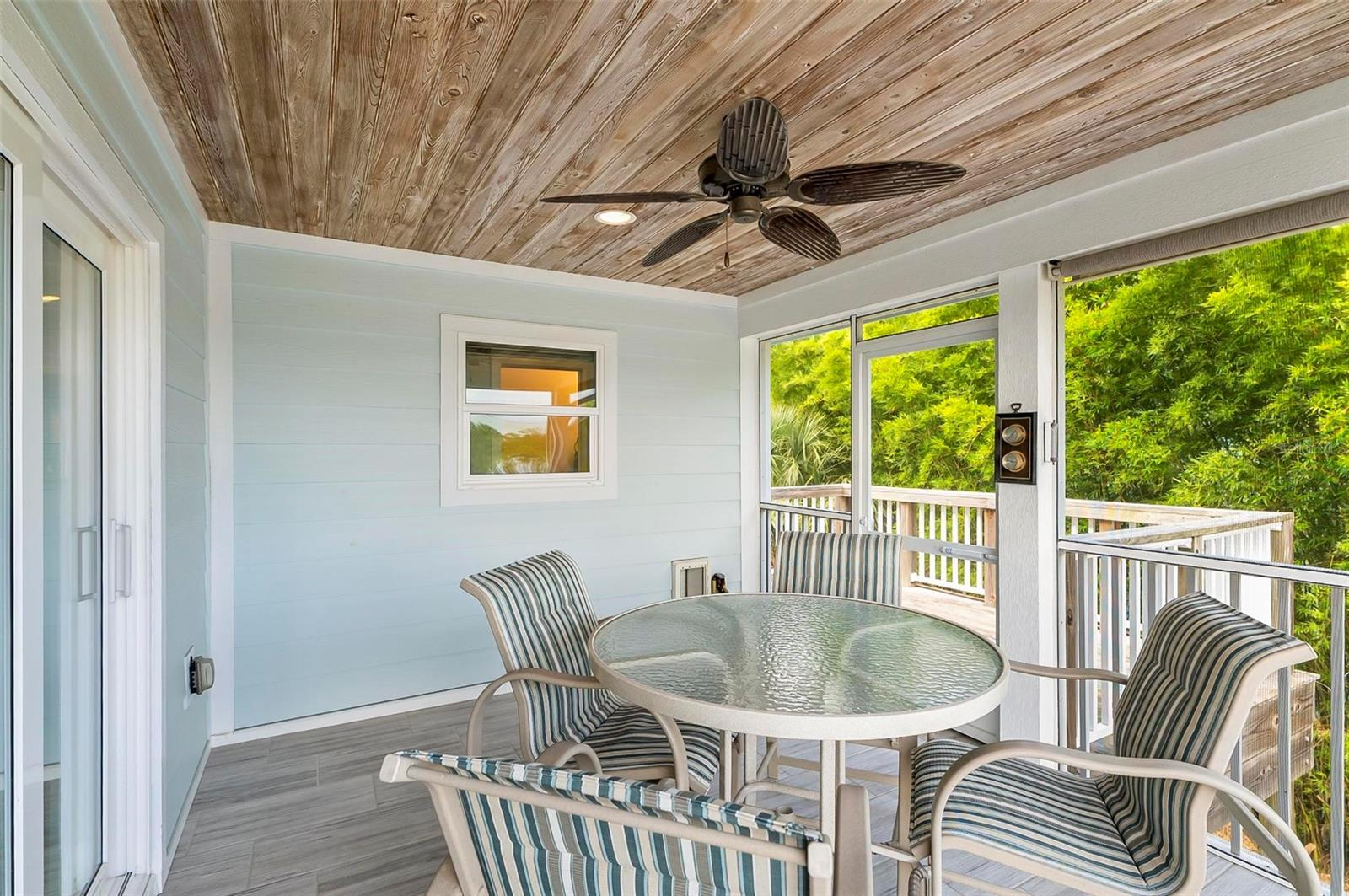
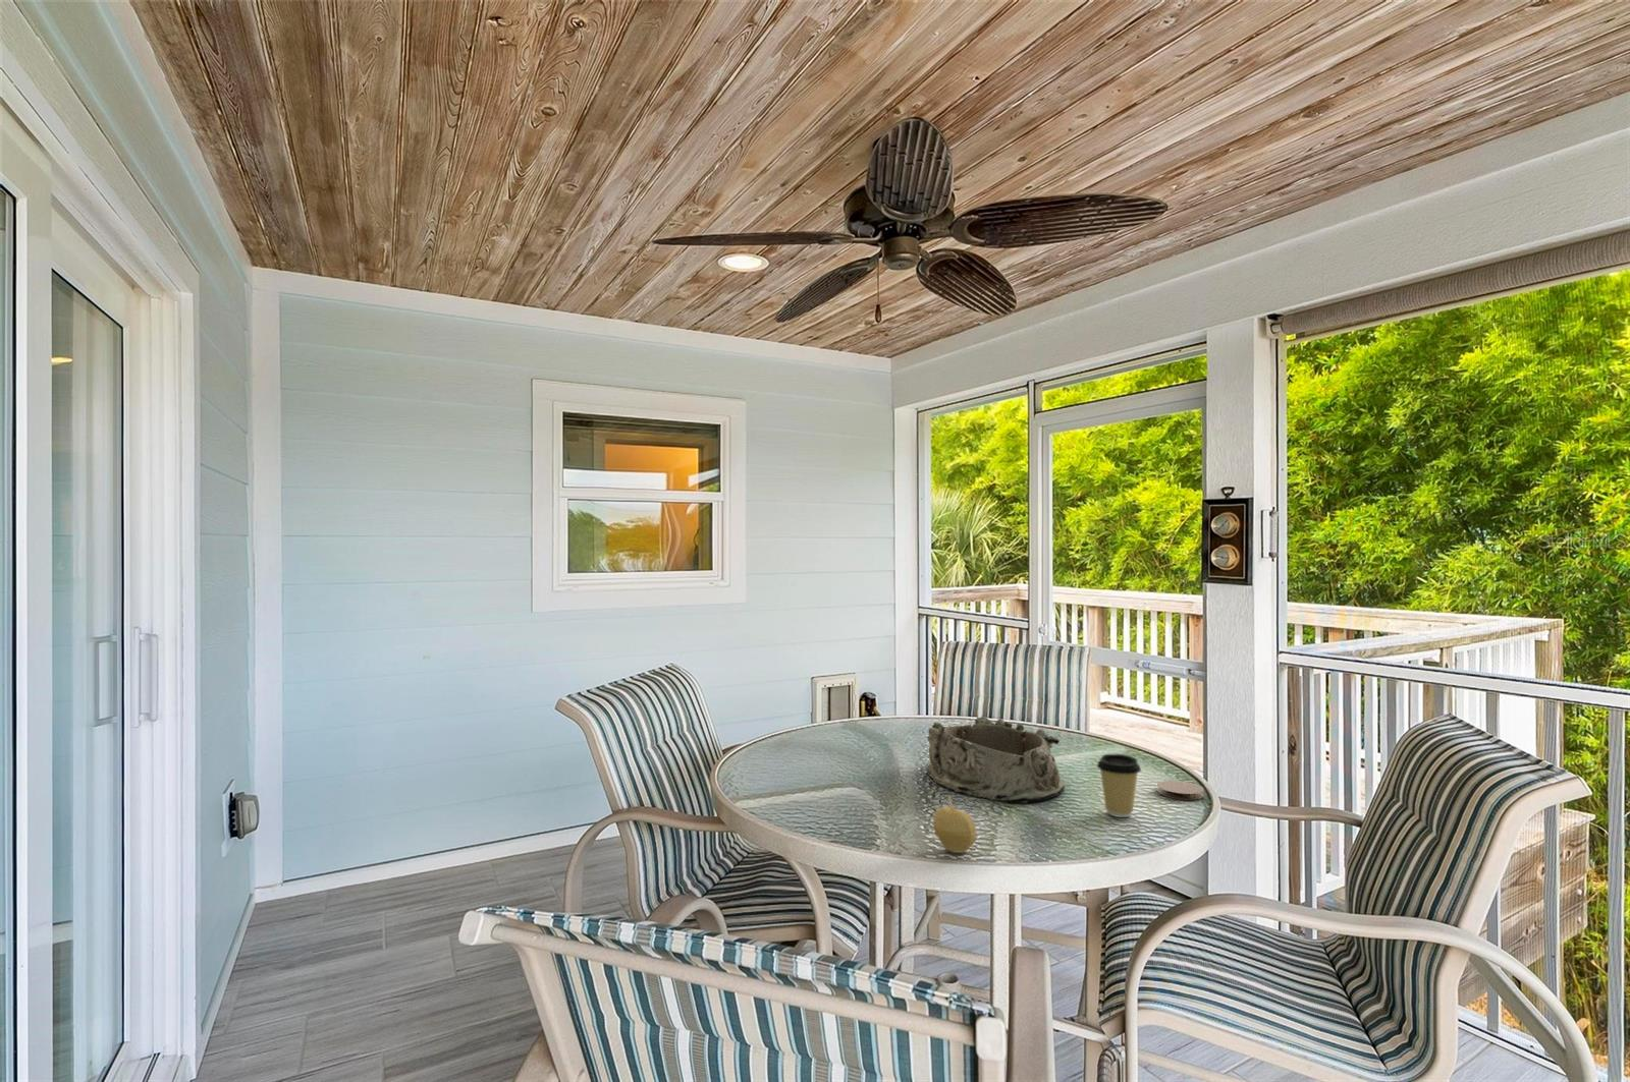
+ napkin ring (993, 754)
+ coaster (1179, 790)
+ fruit (953, 825)
+ coffee cup (1119, 786)
